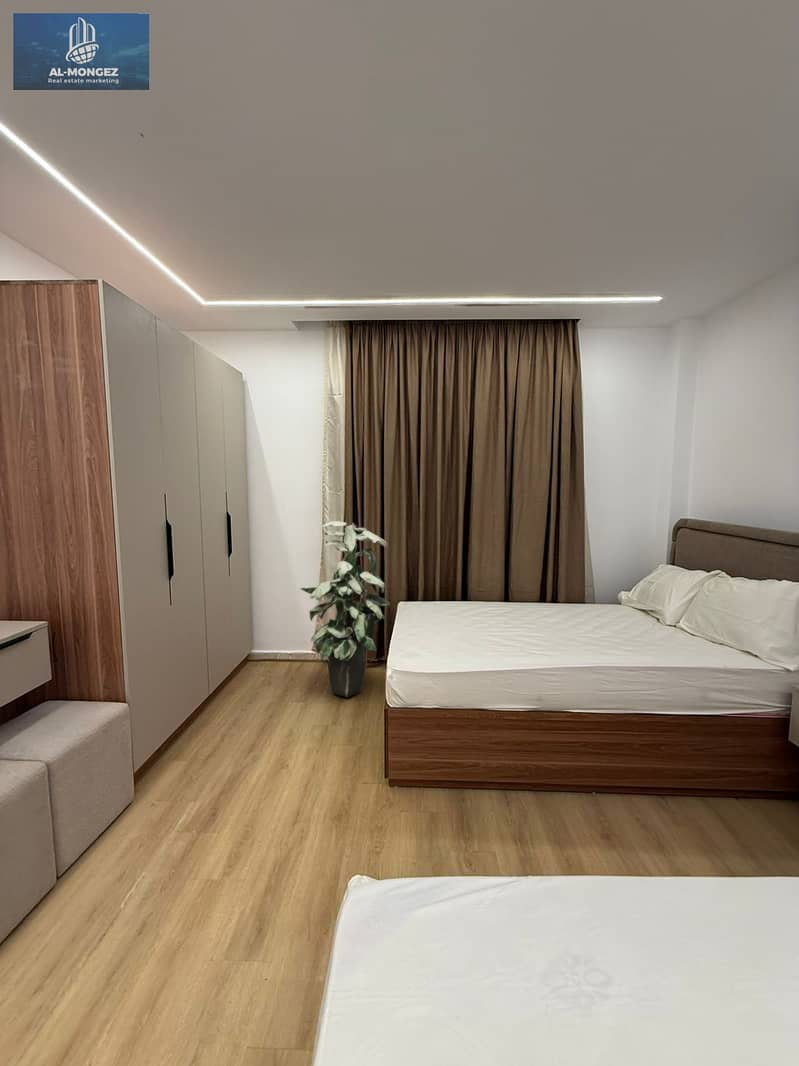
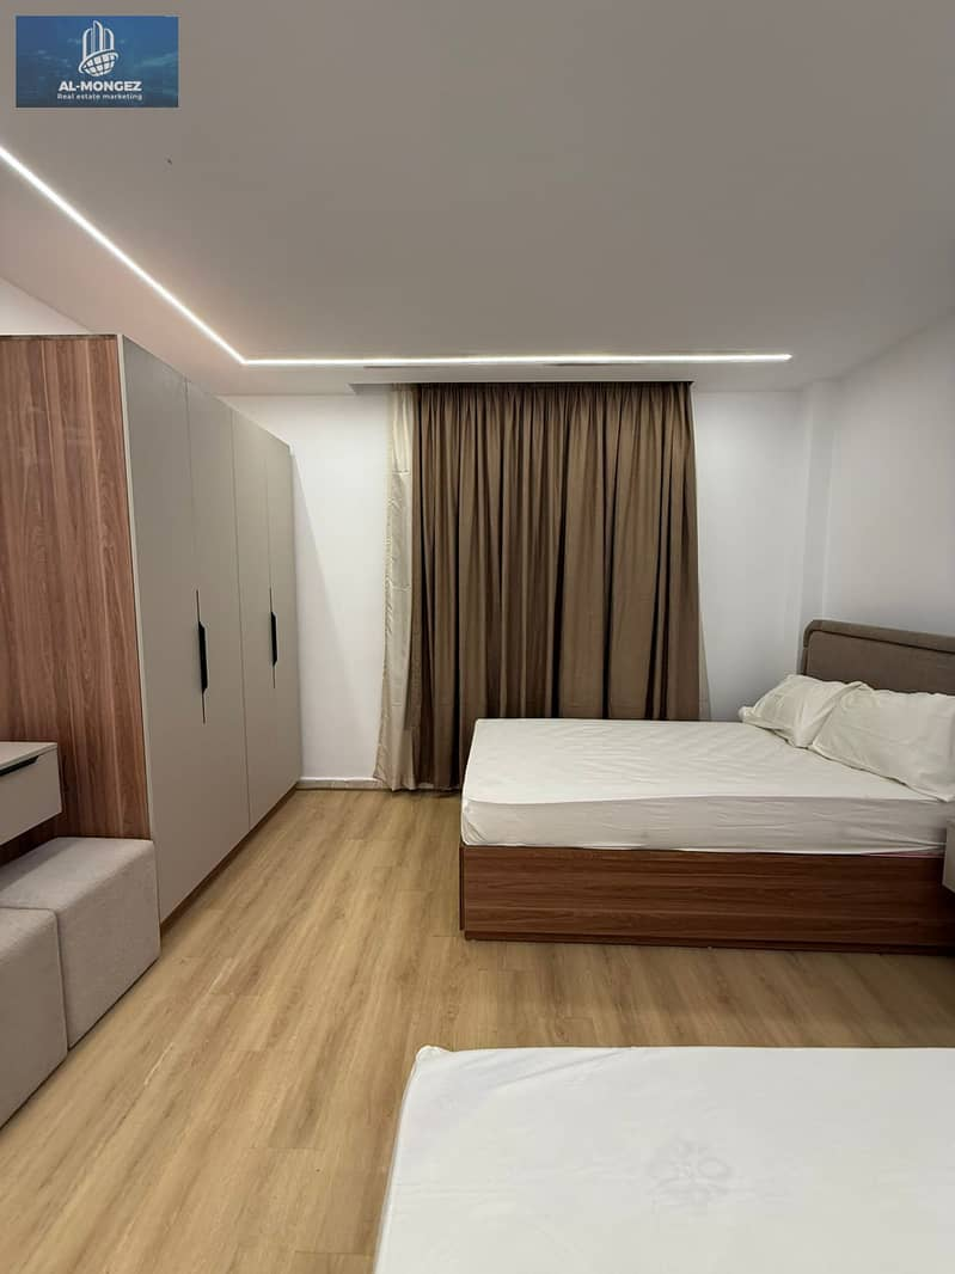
- indoor plant (345, 606)
